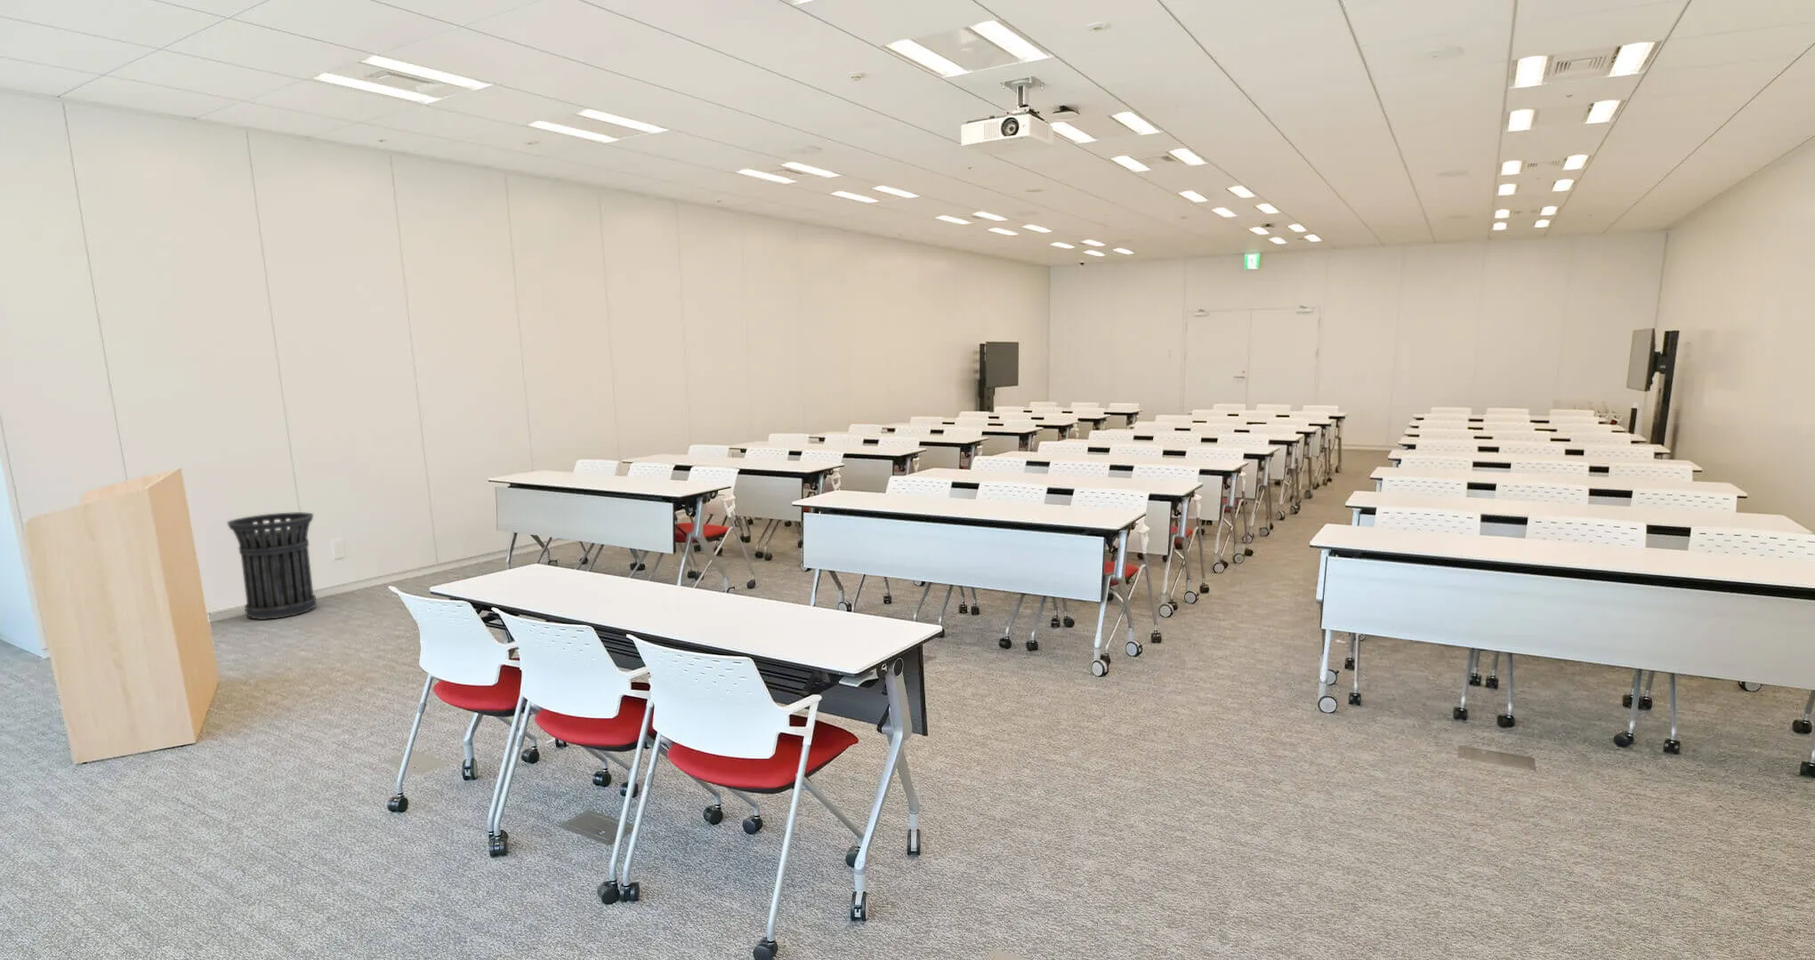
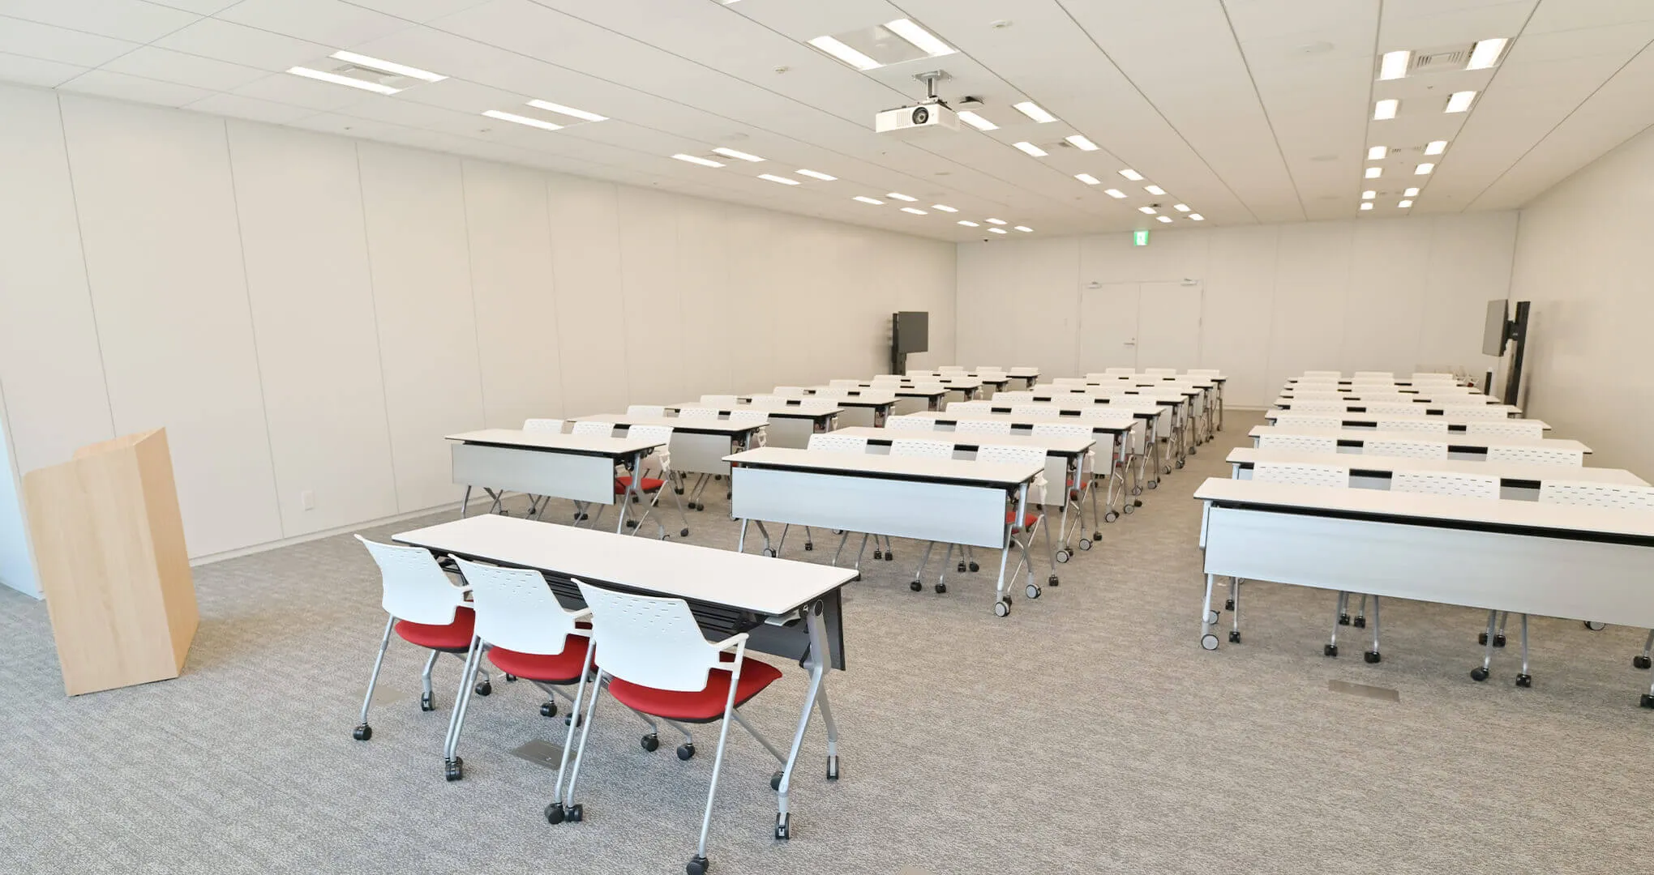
- trash can (277, 565)
